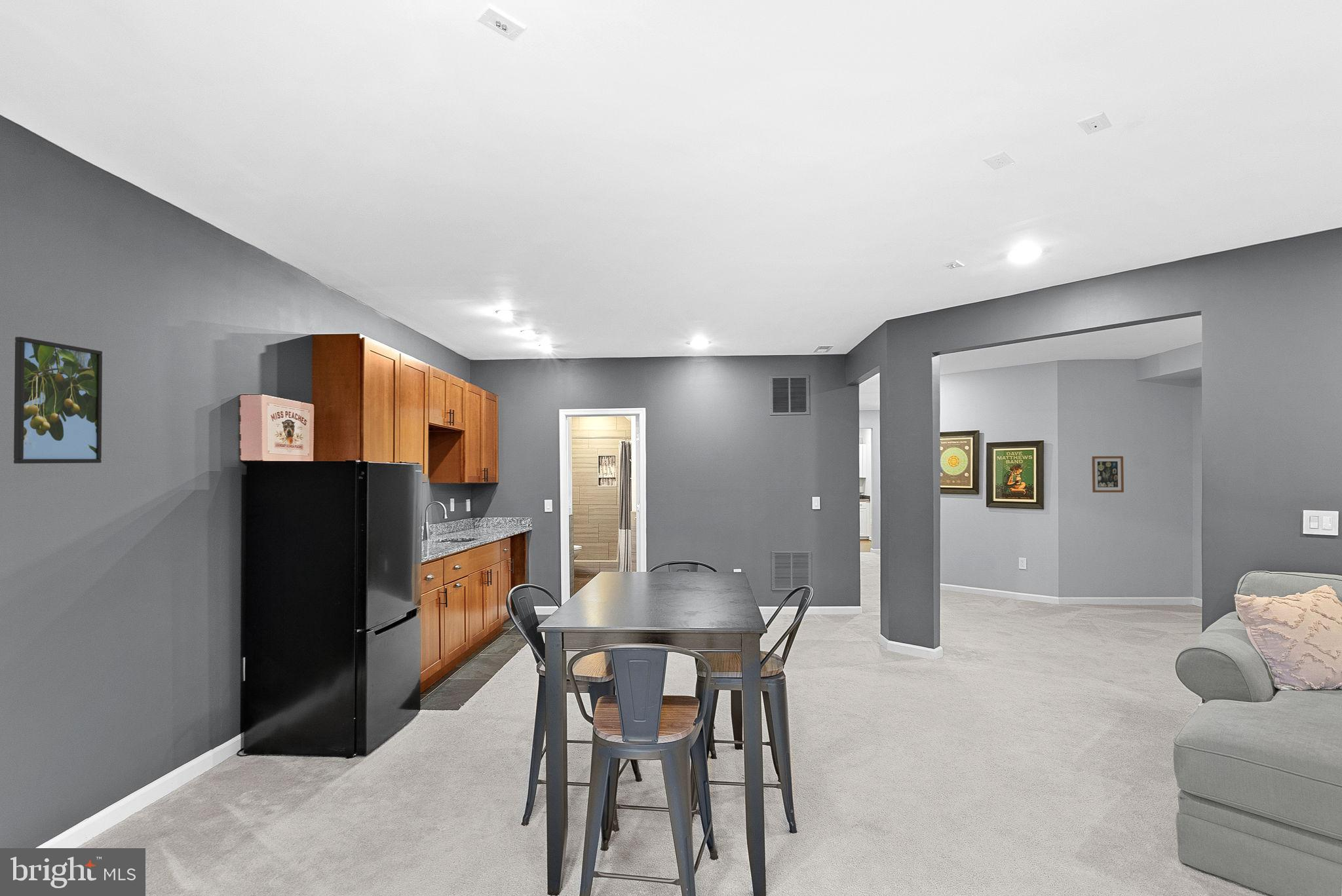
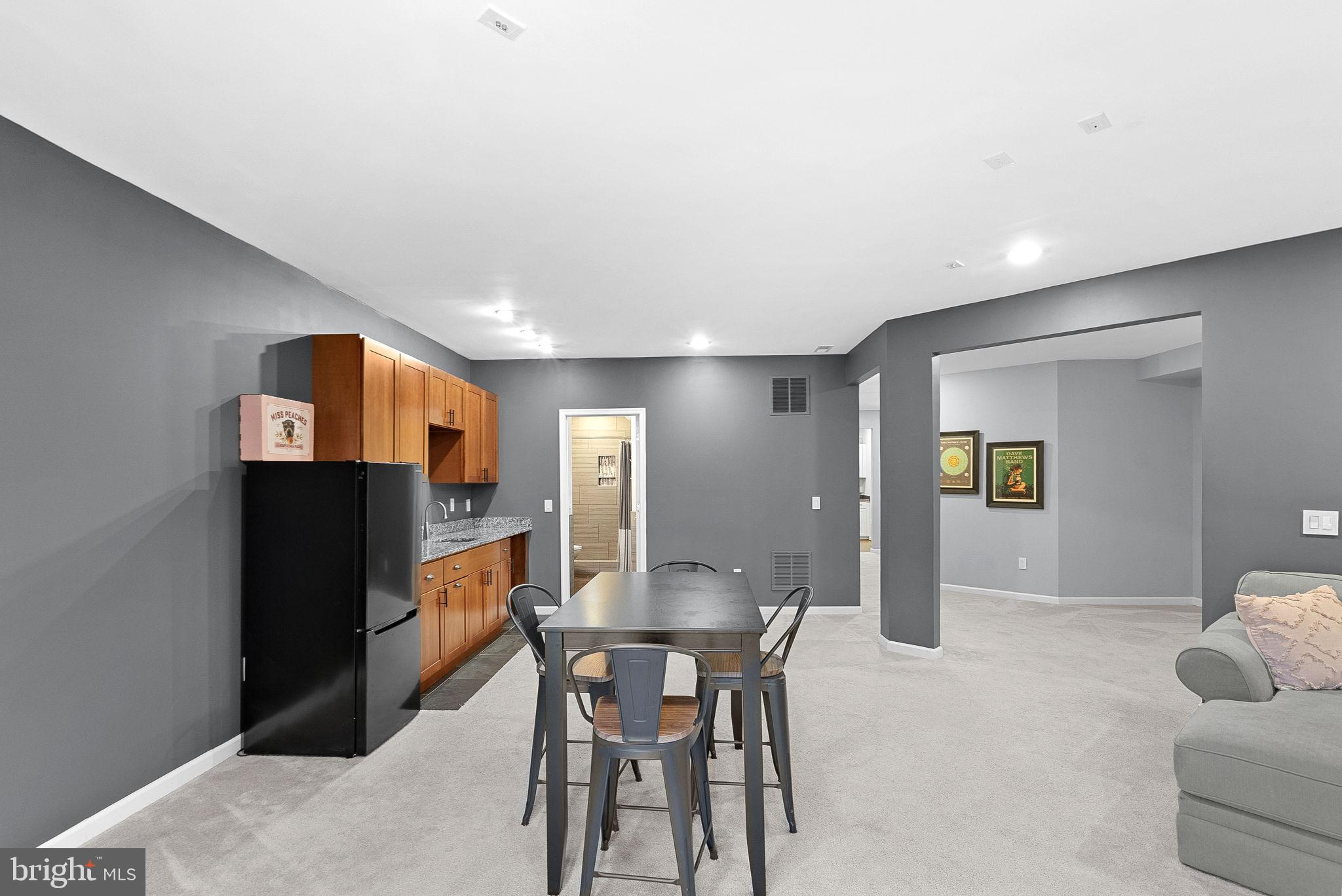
- wall art (1107, 474)
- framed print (60, 403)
